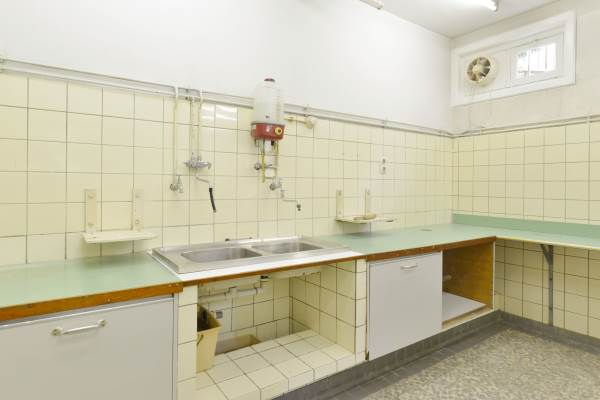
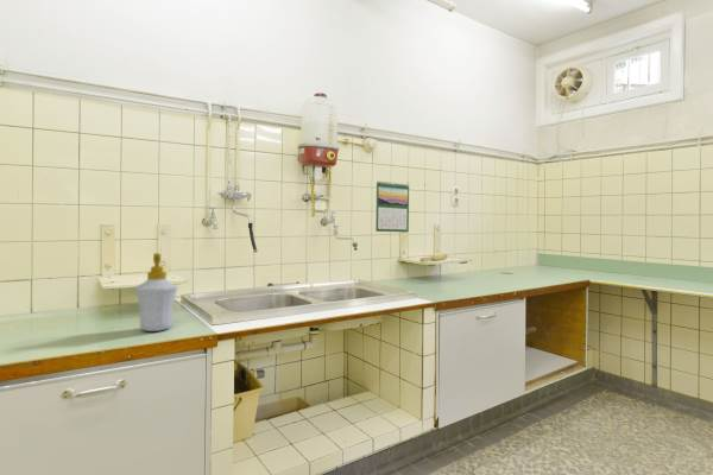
+ calendar (392, 207)
+ soap bottle (156, 291)
